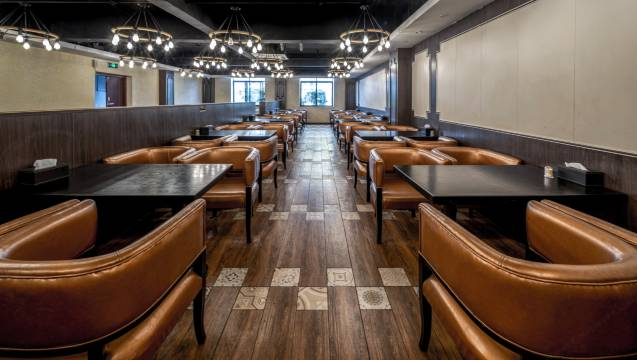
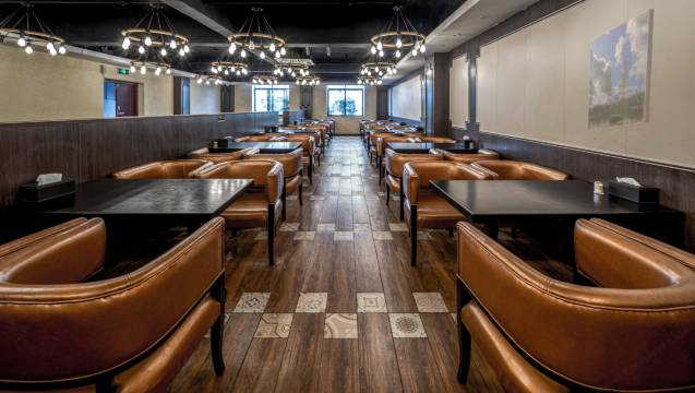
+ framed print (616, 76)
